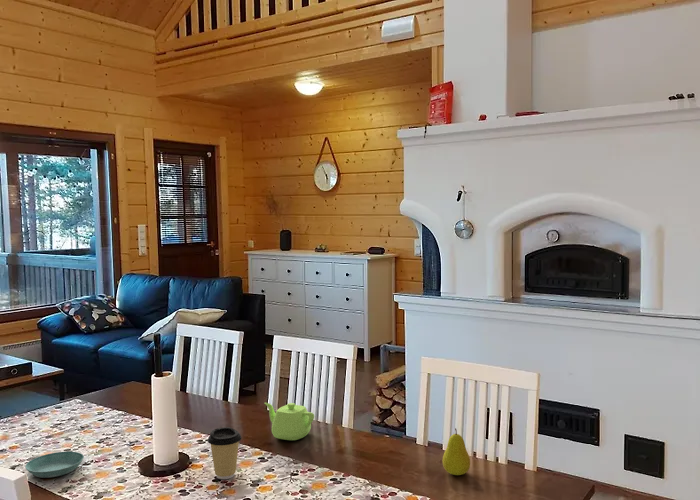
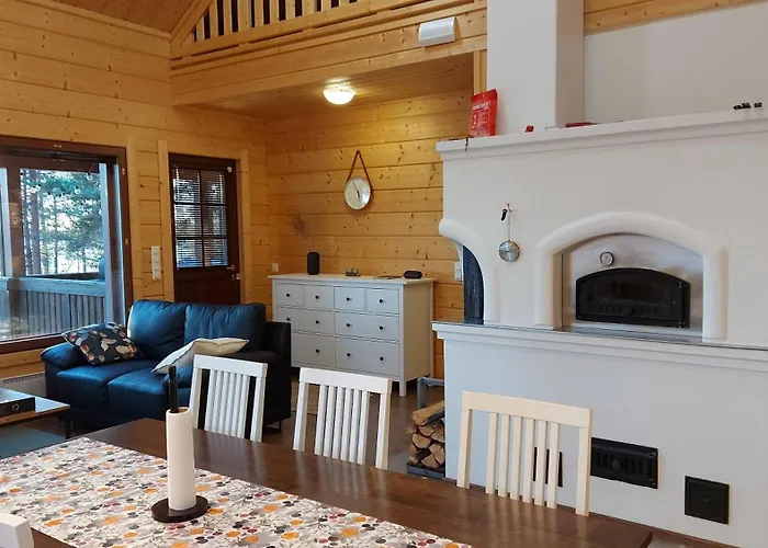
- fruit (456, 450)
- coffee cup (224, 453)
- teapot (289, 419)
- saucer (55, 465)
